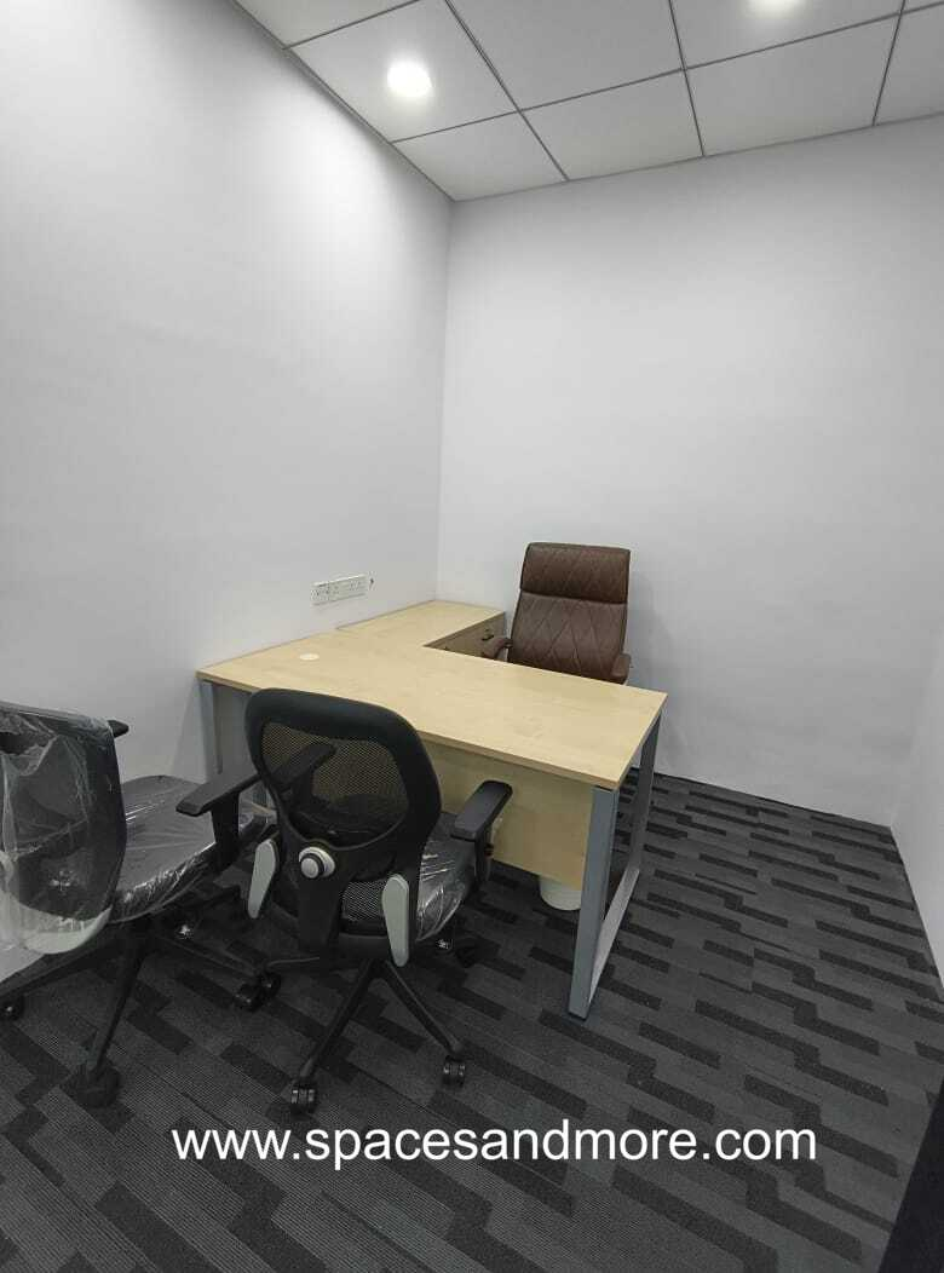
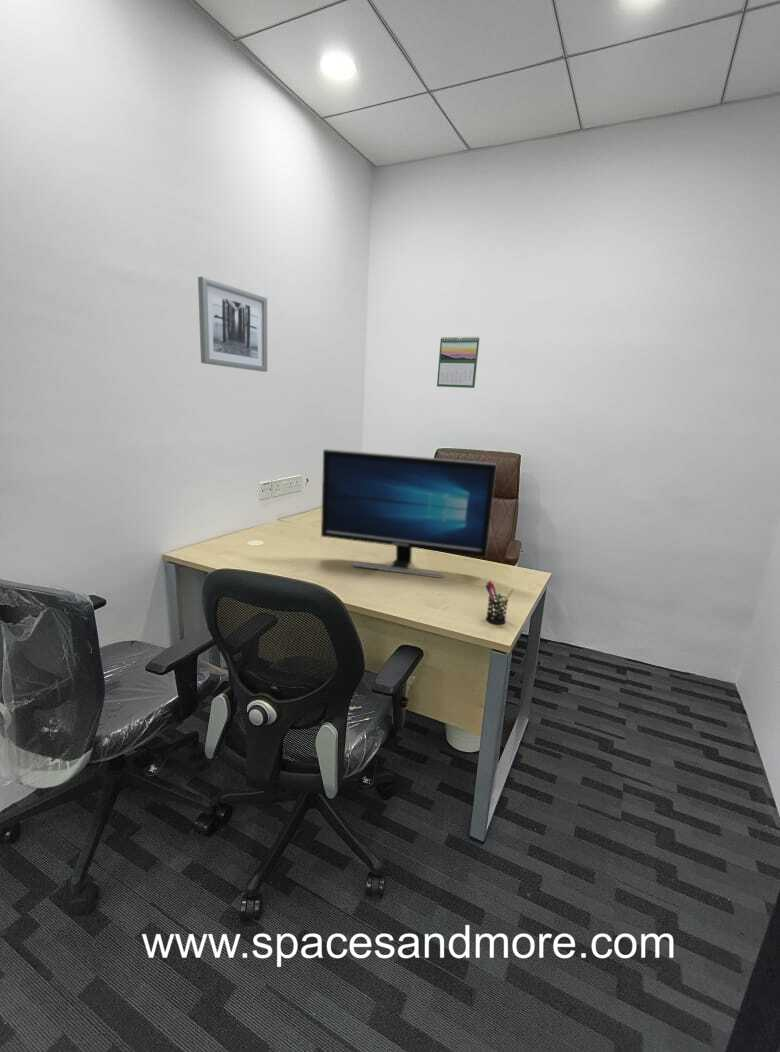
+ calendar (457, 361)
+ wall art (236, 328)
+ pen holder (496, 602)
+ computer monitor (404, 512)
